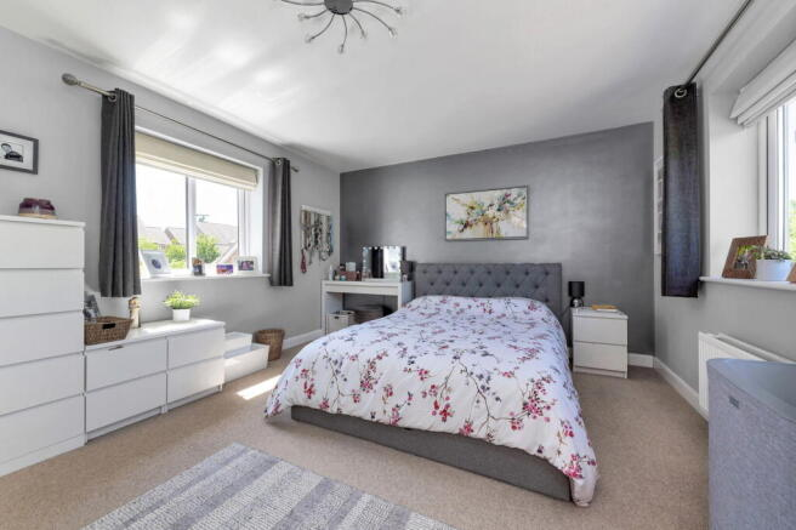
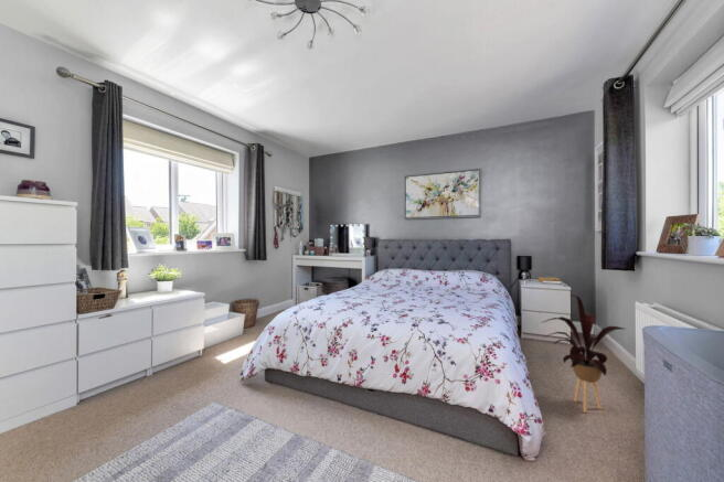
+ house plant (579, 349)
